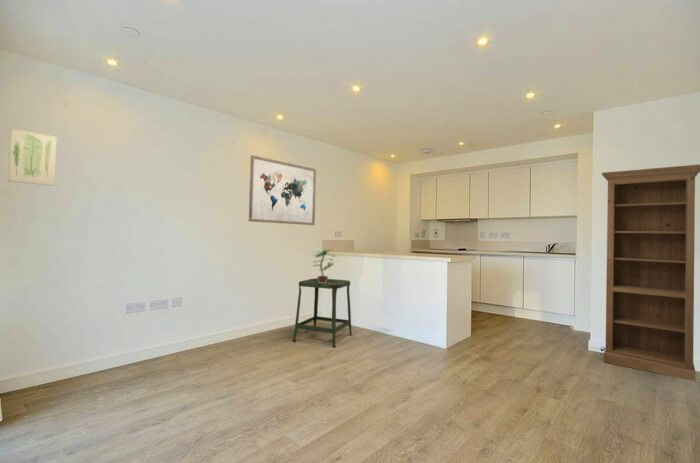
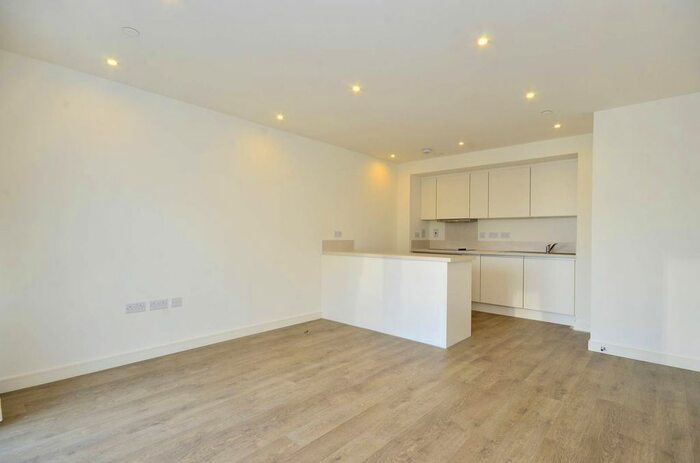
- bookshelf (648, 268)
- potted plant (325, 266)
- wall art (33, 158)
- stool (317, 309)
- wall art (285, 193)
